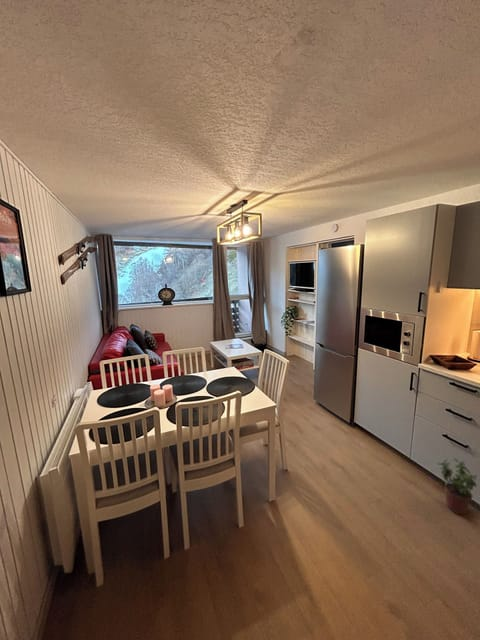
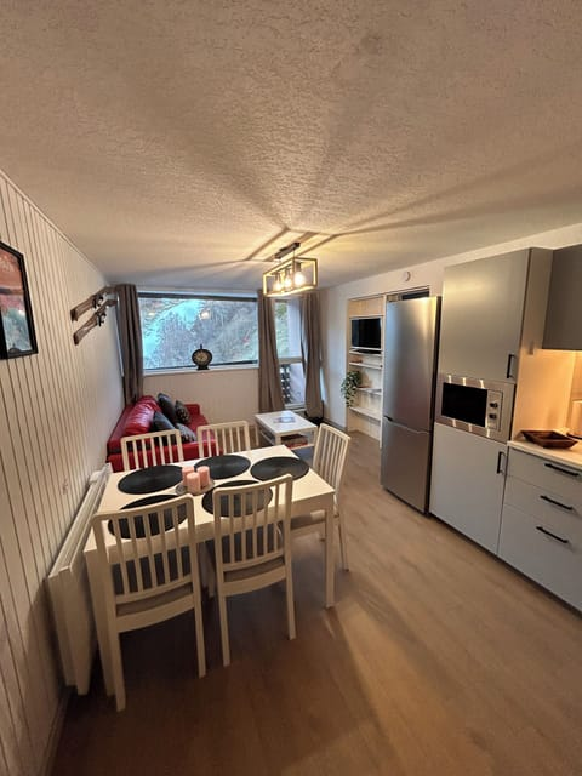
- potted plant (457, 484)
